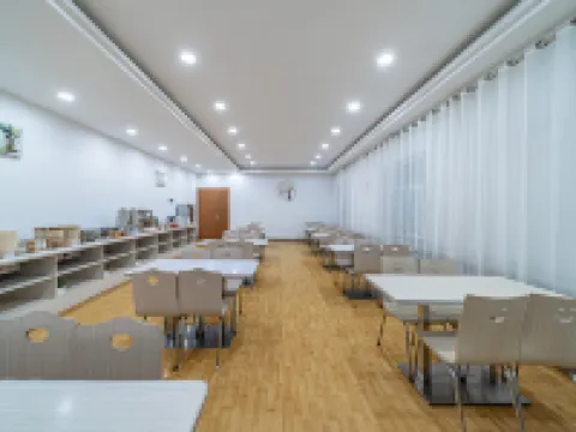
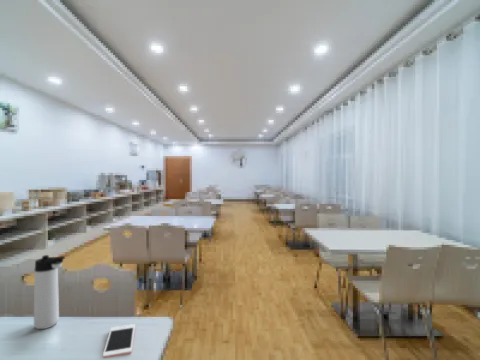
+ cell phone (120, 339)
+ thermos bottle (50, 290)
